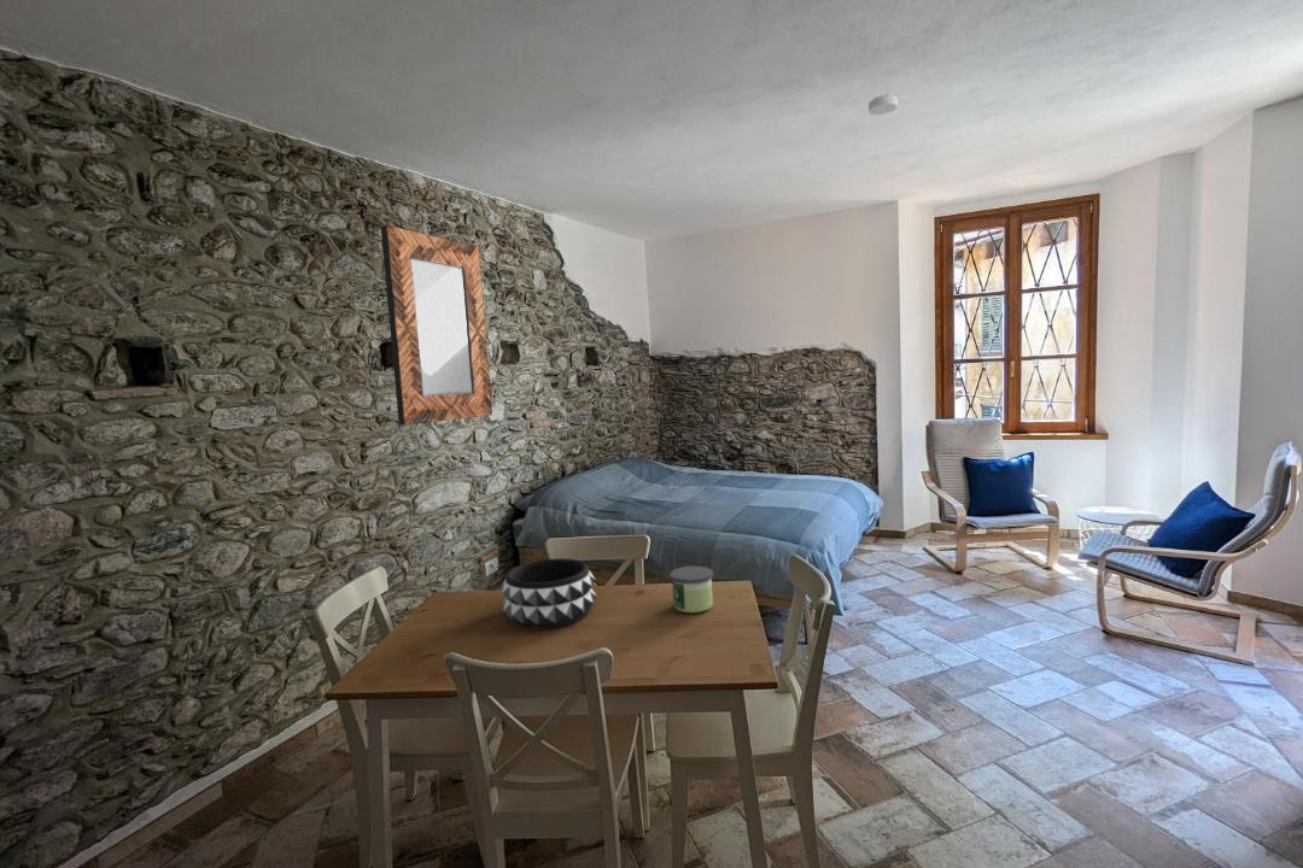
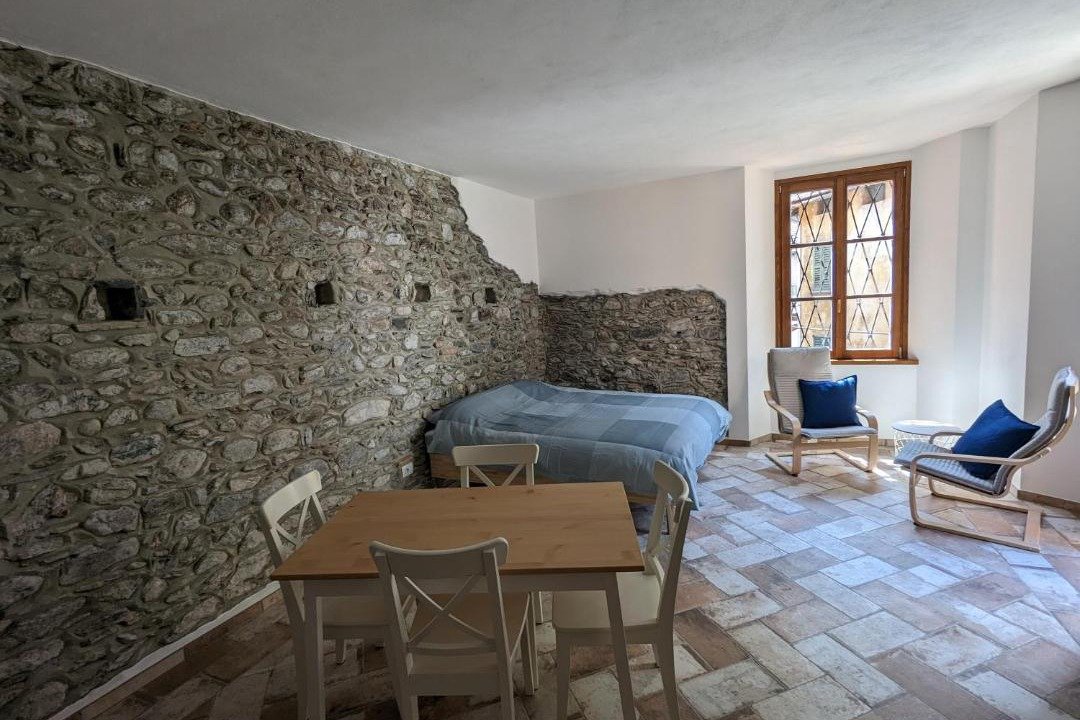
- decorative bowl (549, 591)
- home mirror (442, 329)
- candle (691, 590)
- smoke detector (882, 102)
